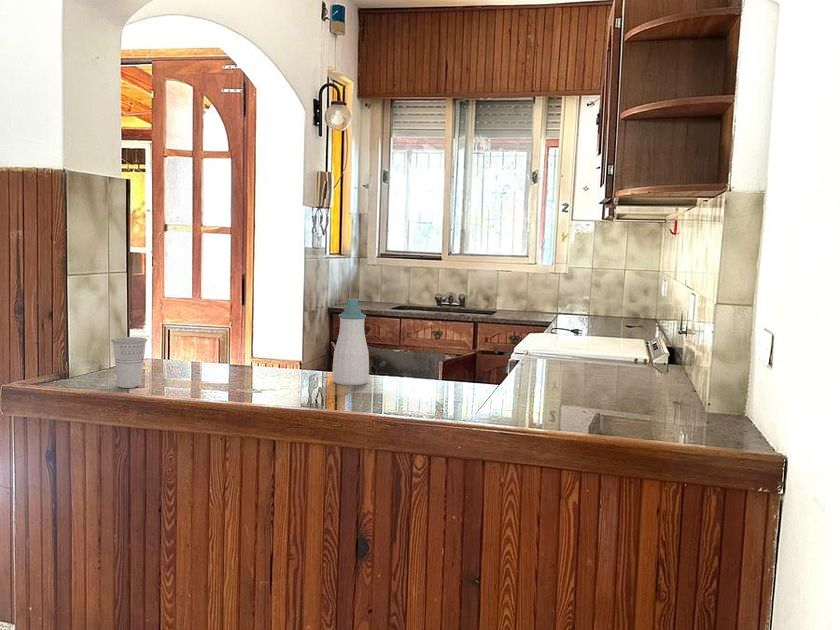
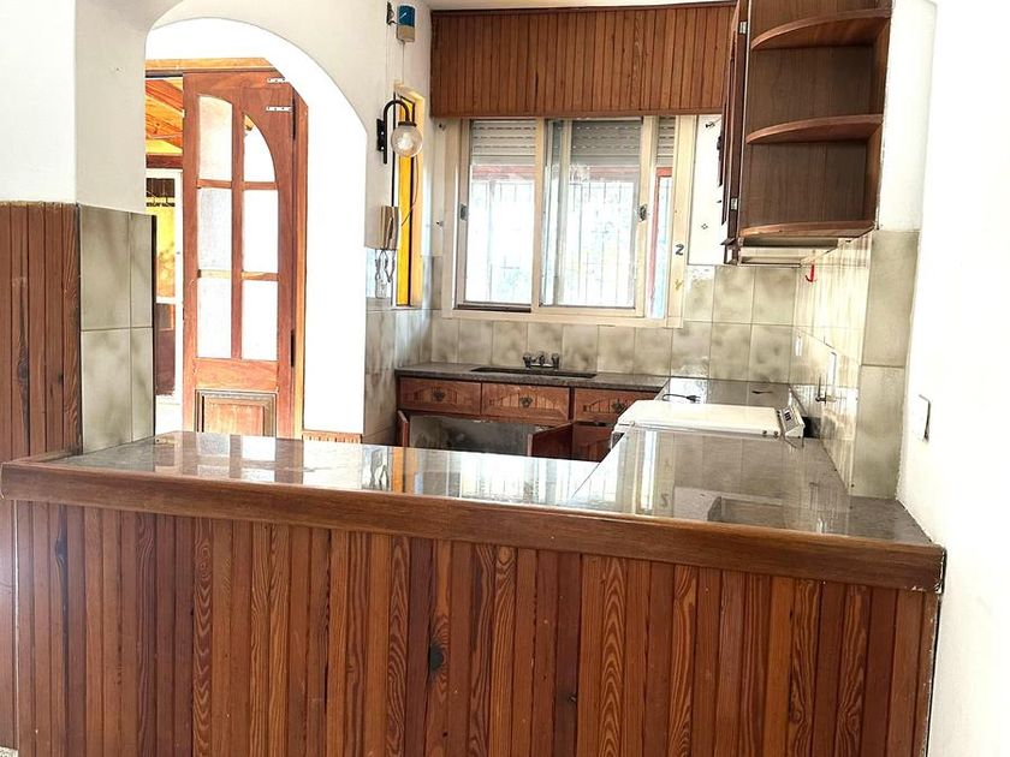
- soap bottle (351, 341)
- cup (129, 361)
